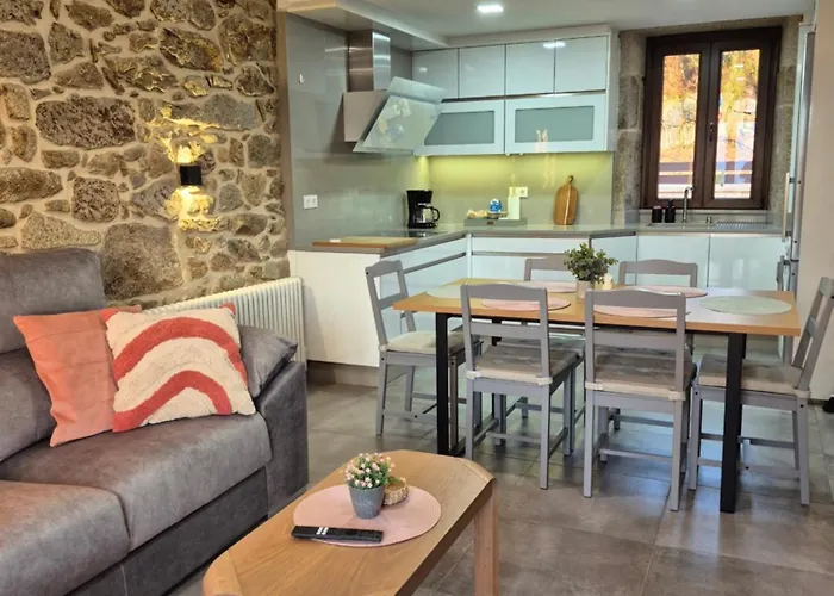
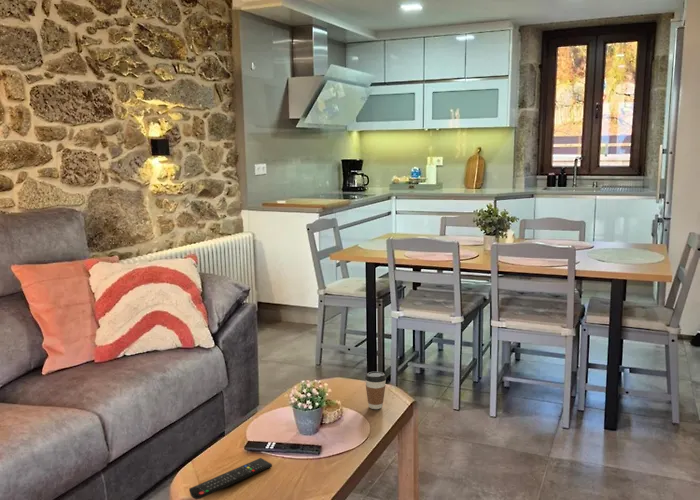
+ coffee cup (375, 390)
+ remote control (231, 478)
